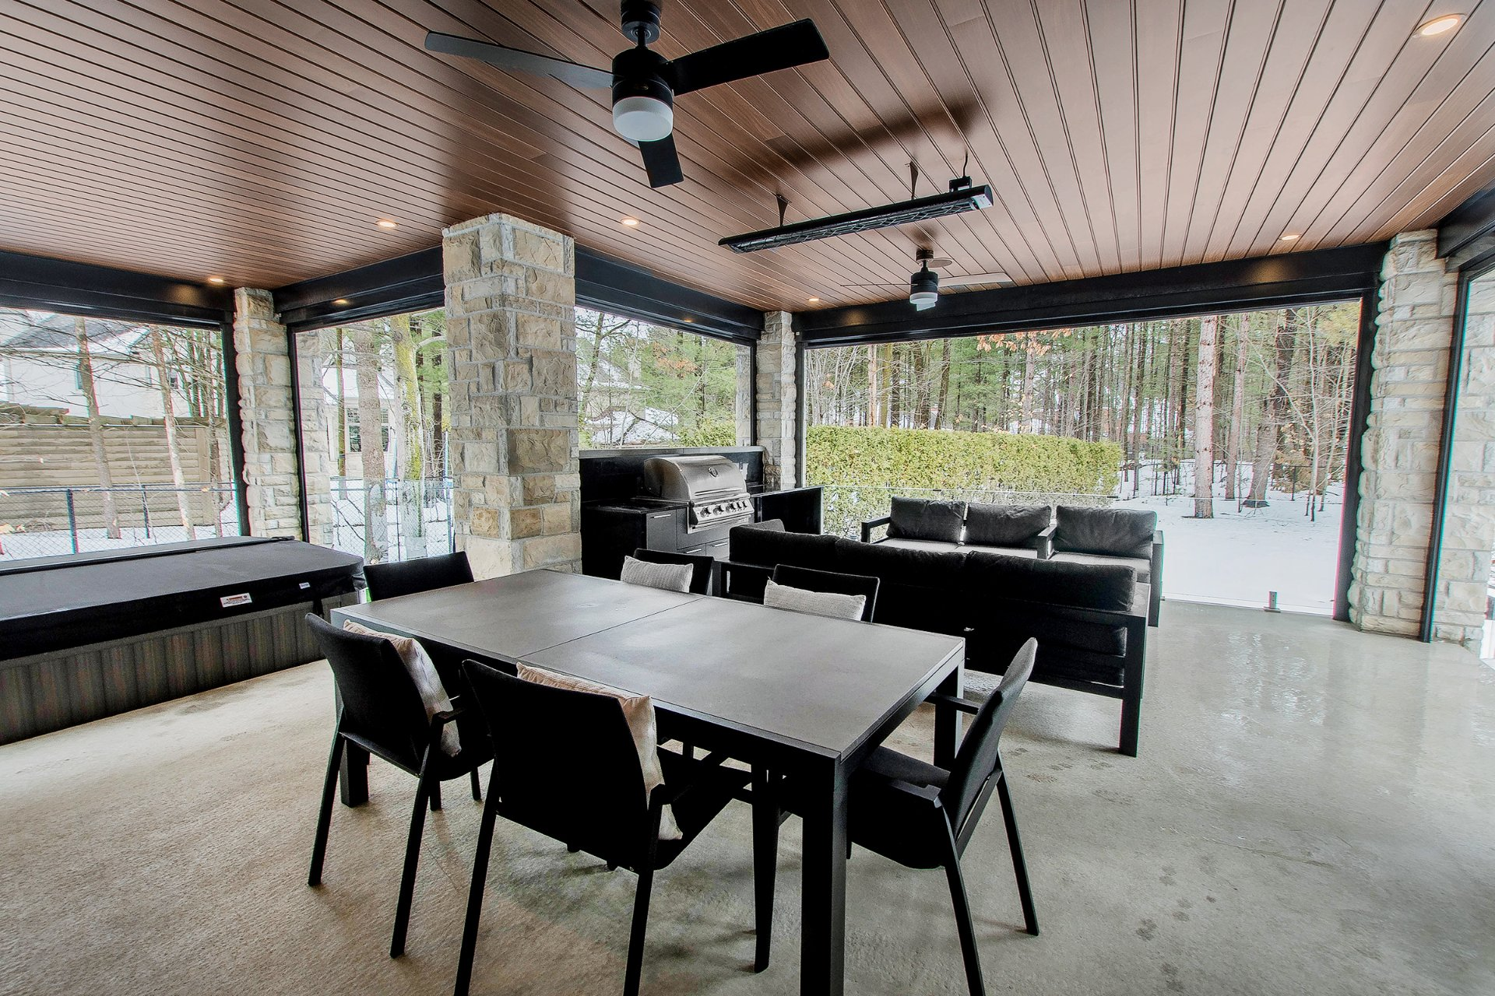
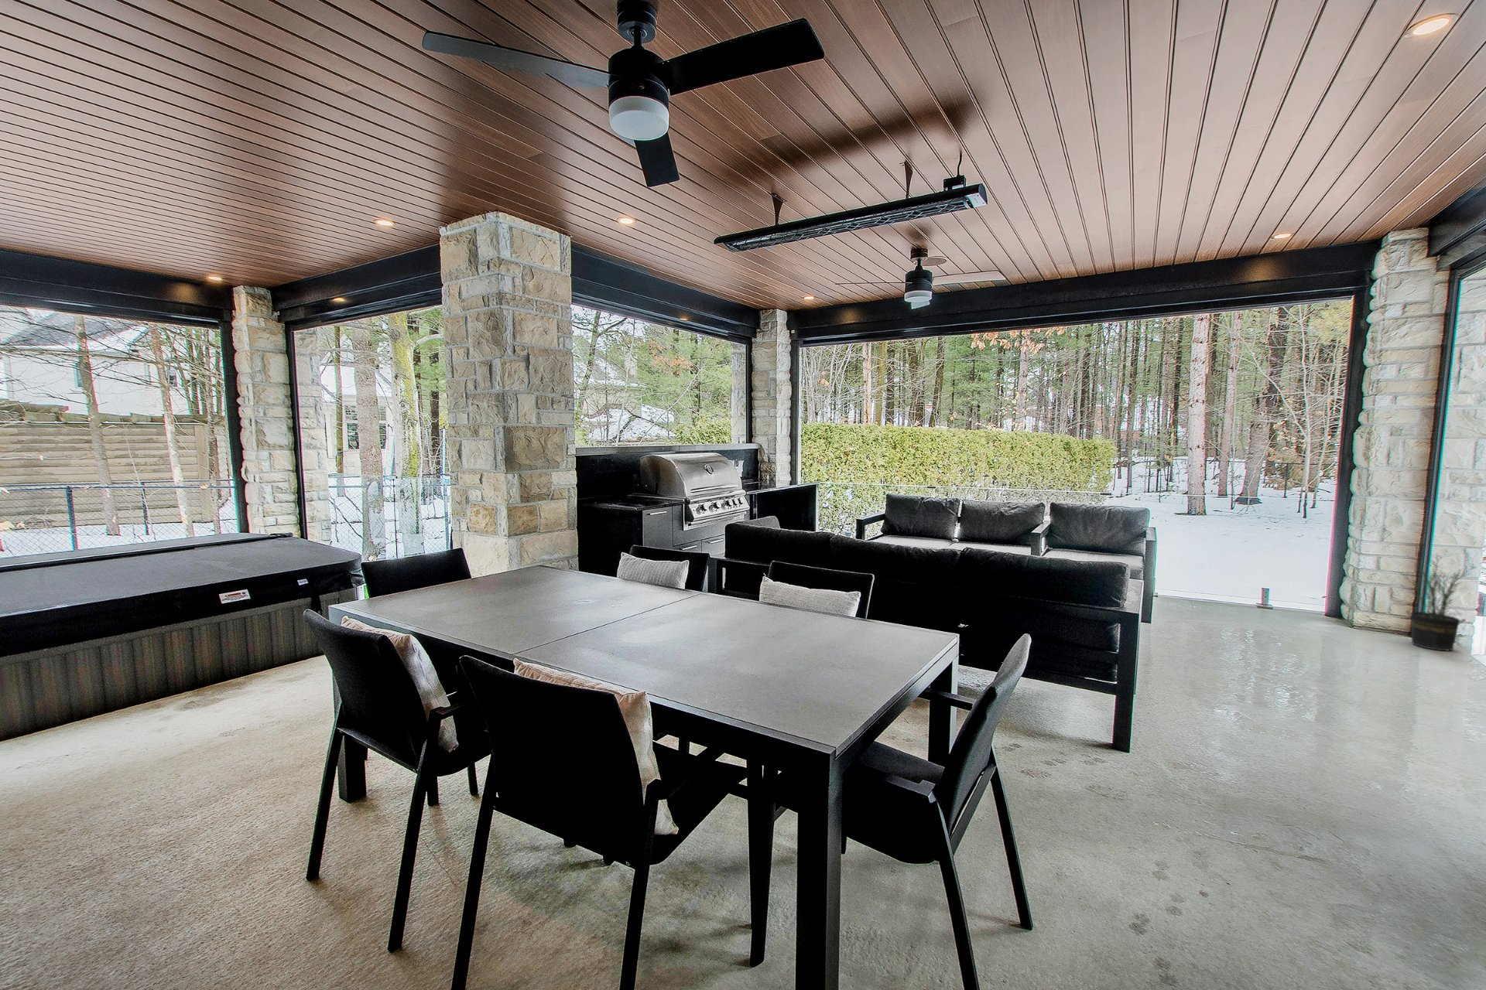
+ potted plant (1434, 600)
